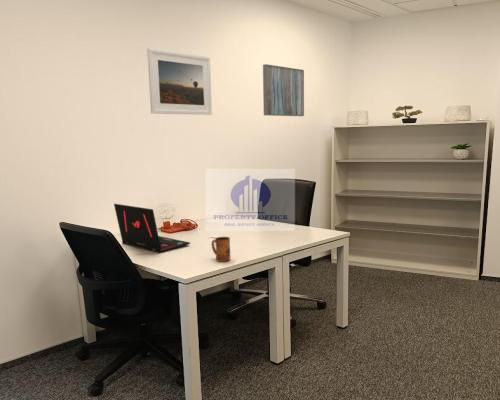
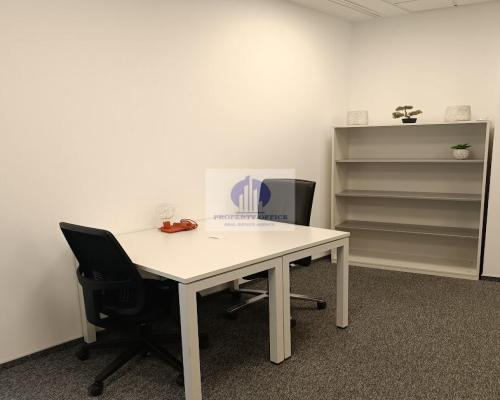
- mug (220, 248)
- laptop (152, 224)
- wall art (284, 91)
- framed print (181, 83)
